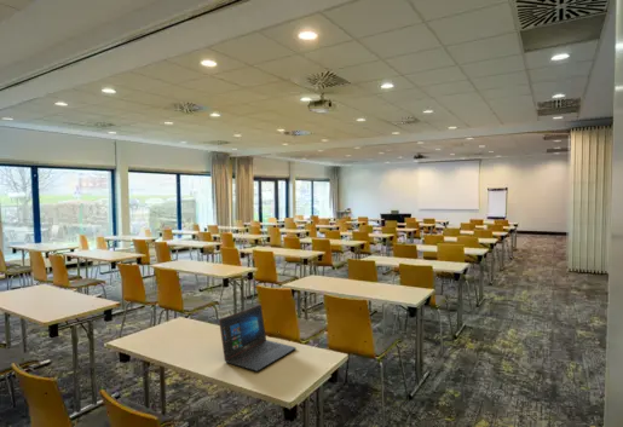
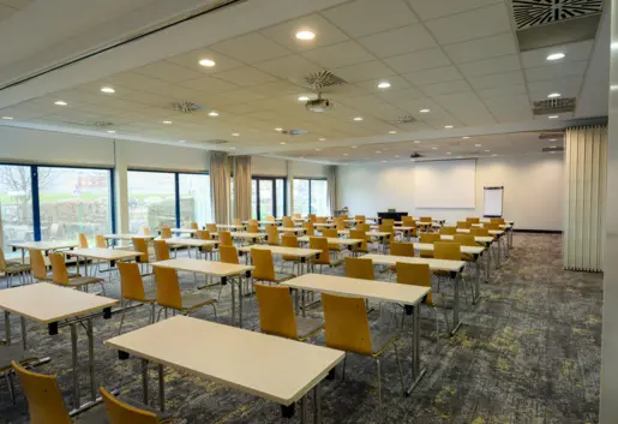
- laptop (259, 334)
